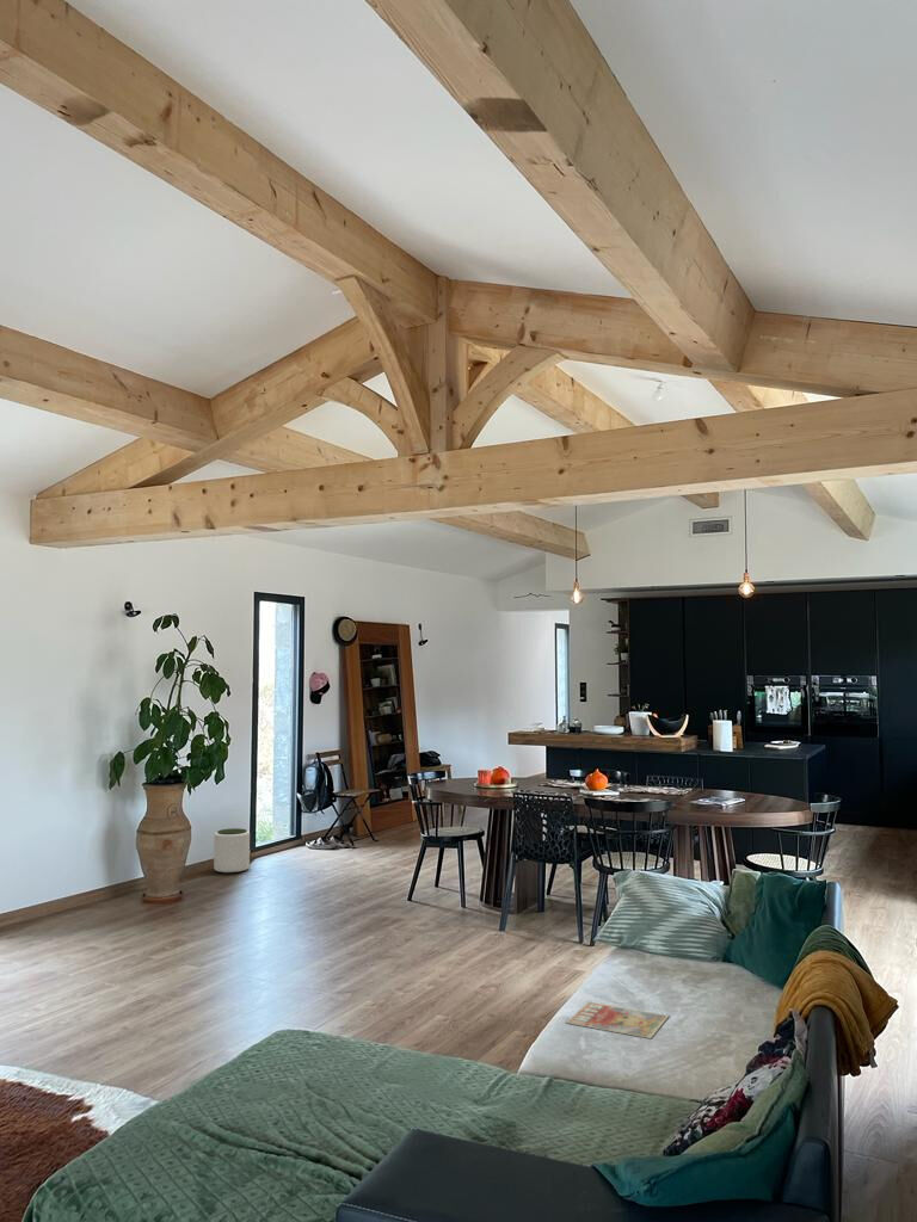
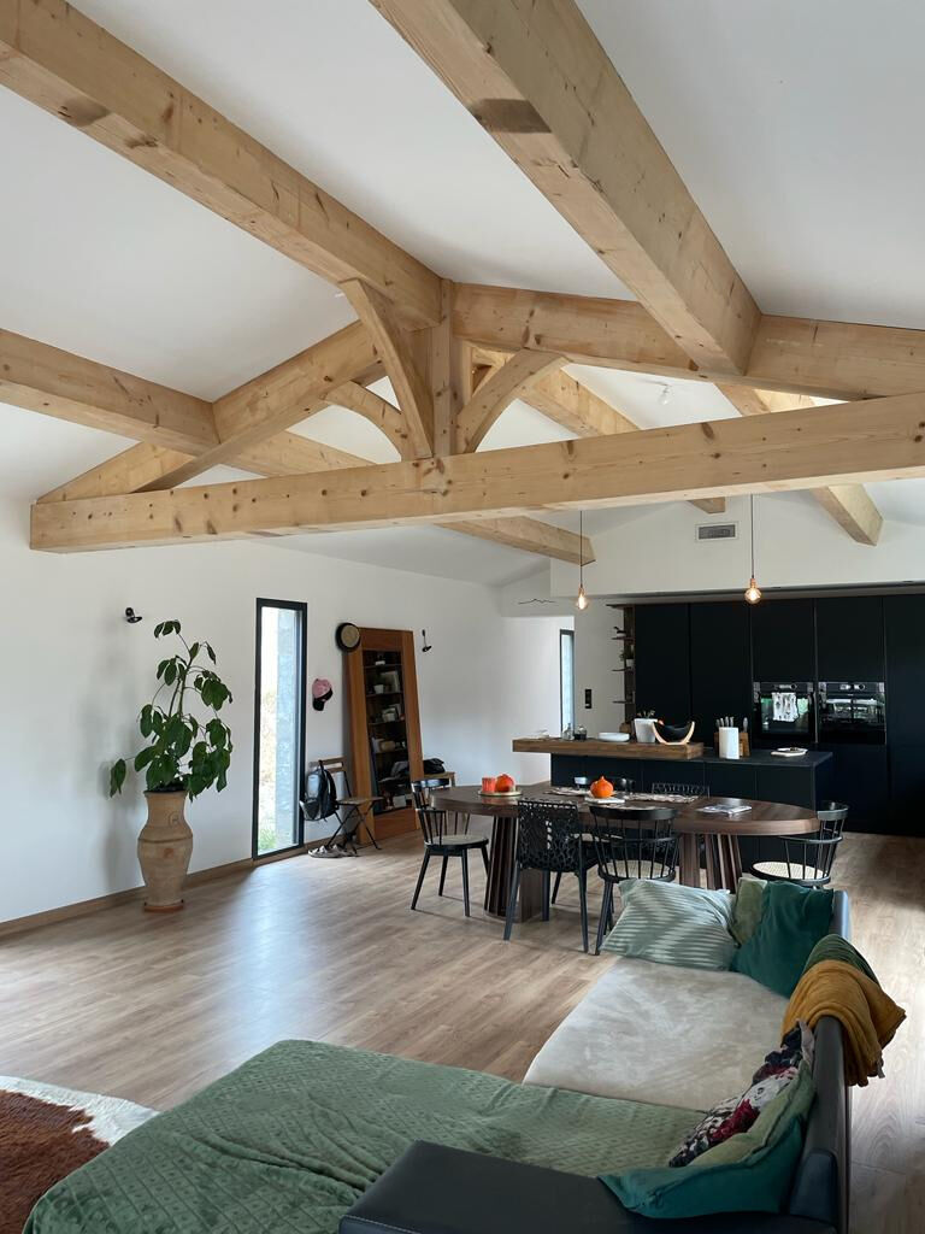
- plant pot (232, 850)
- magazine (617, 1018)
